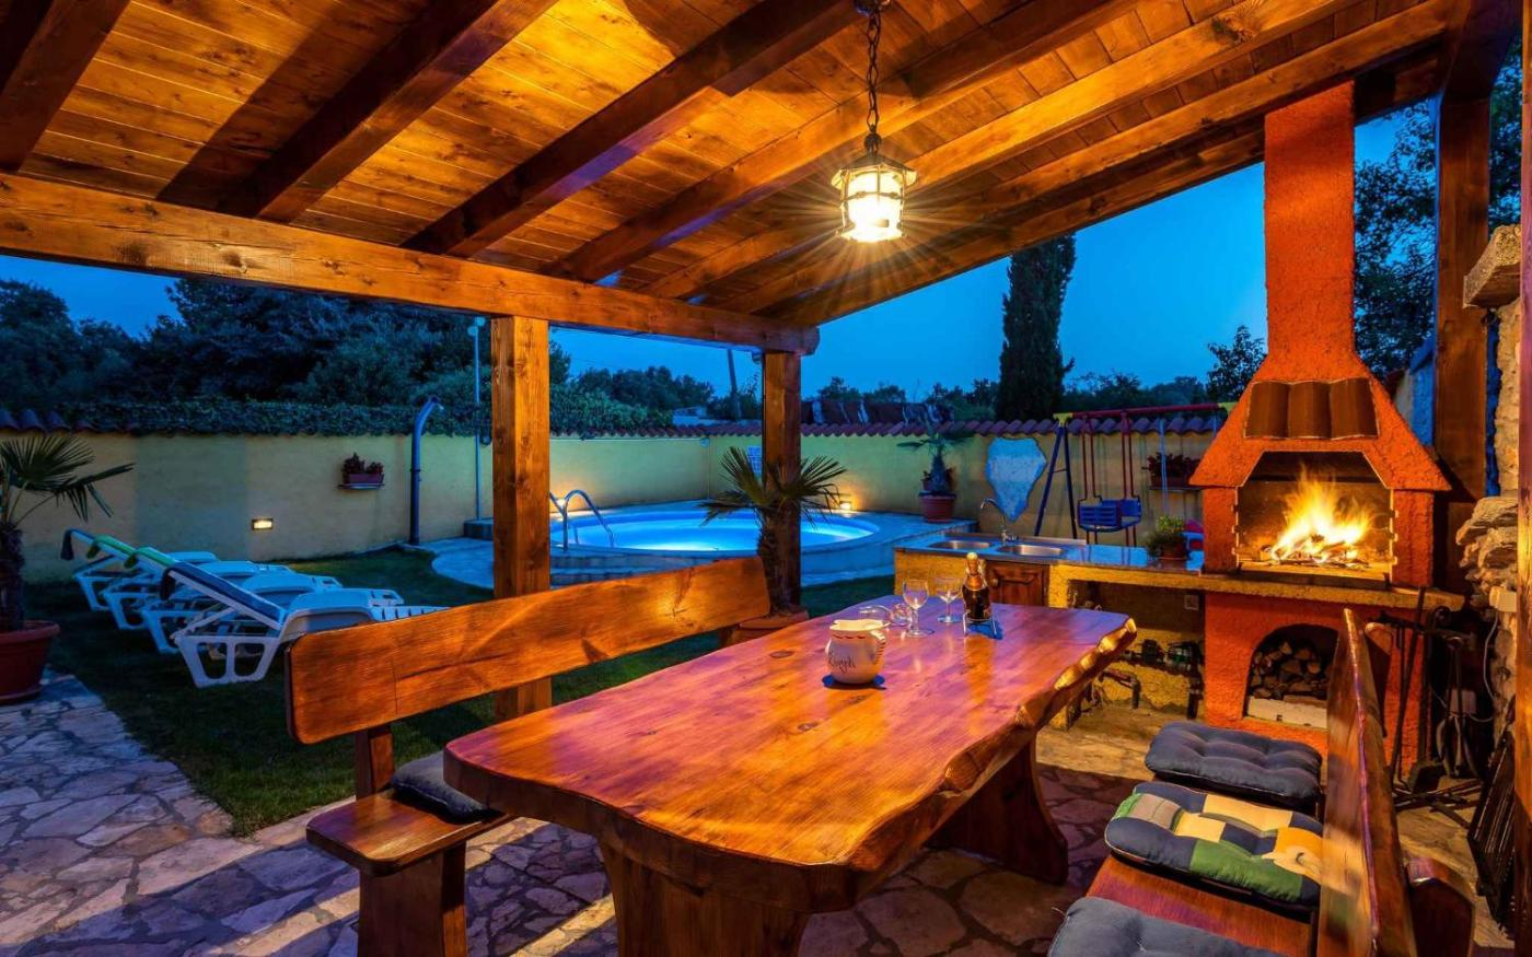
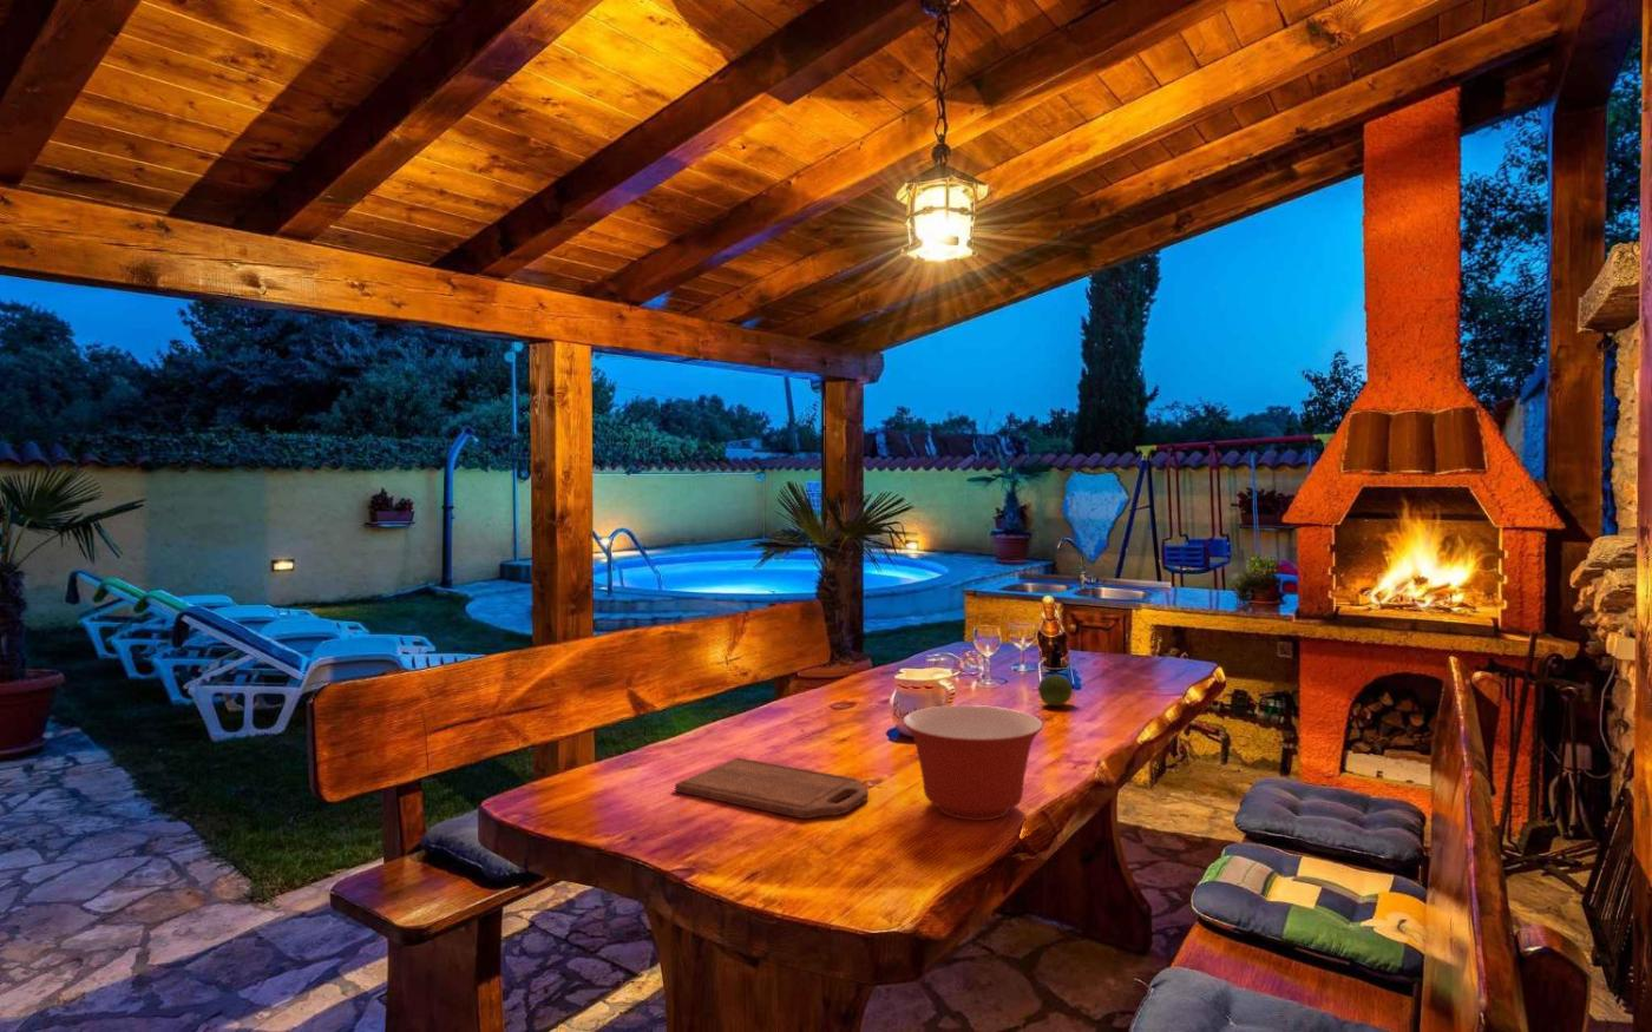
+ fruit (1055, 690)
+ mixing bowl (973, 764)
+ cutting board (778, 787)
